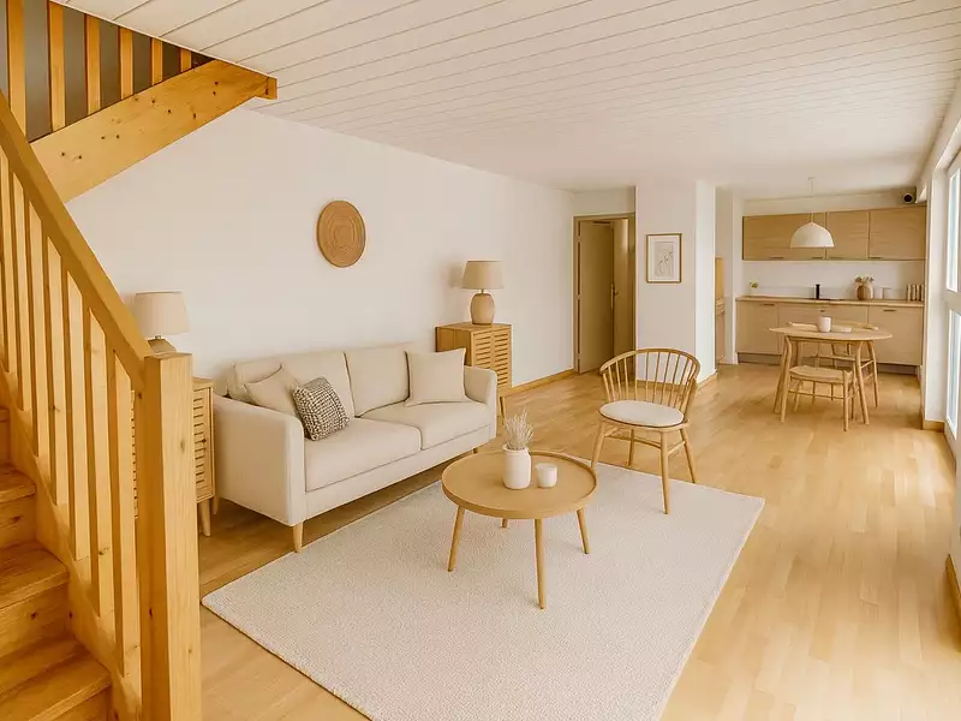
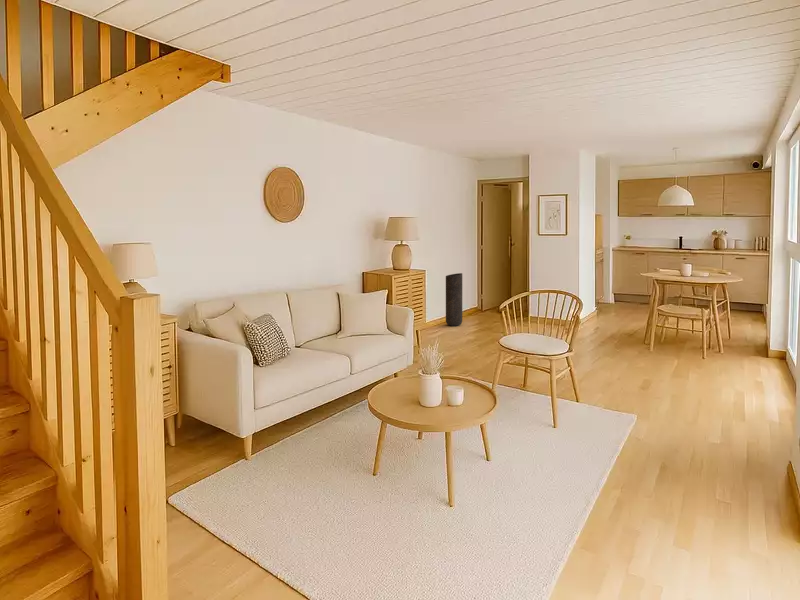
+ trash can (454, 299)
